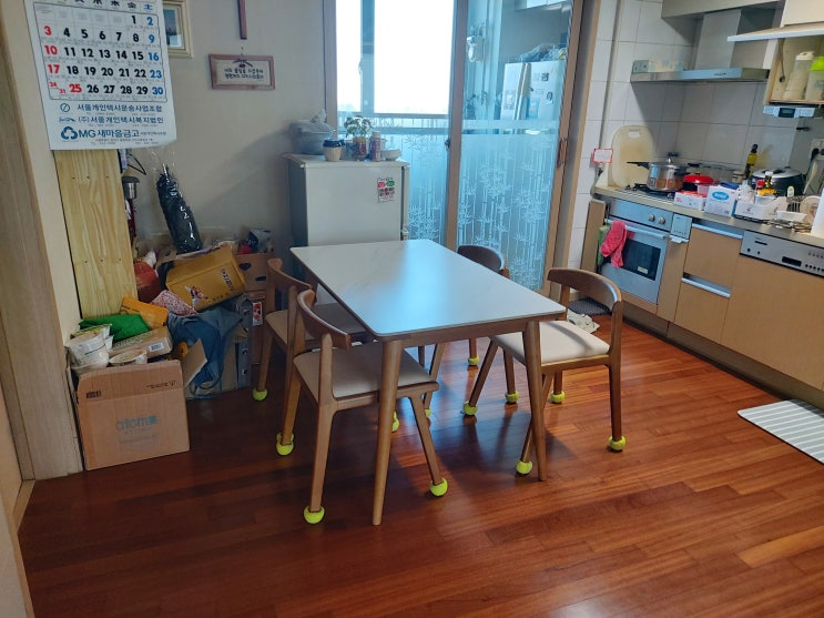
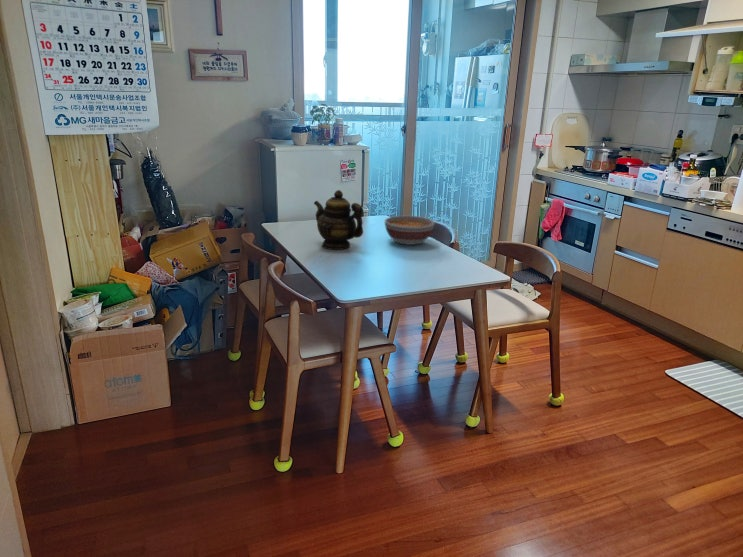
+ teapot (337, 218)
+ bowl (409, 231)
